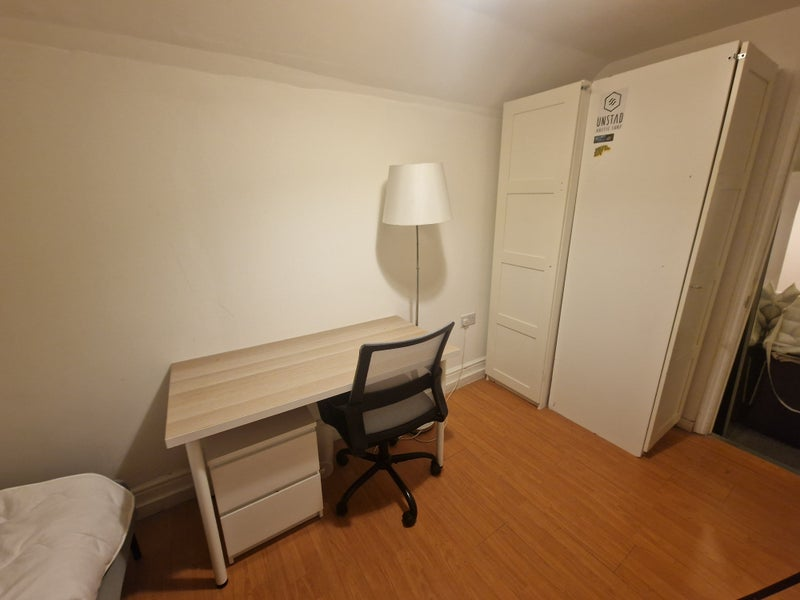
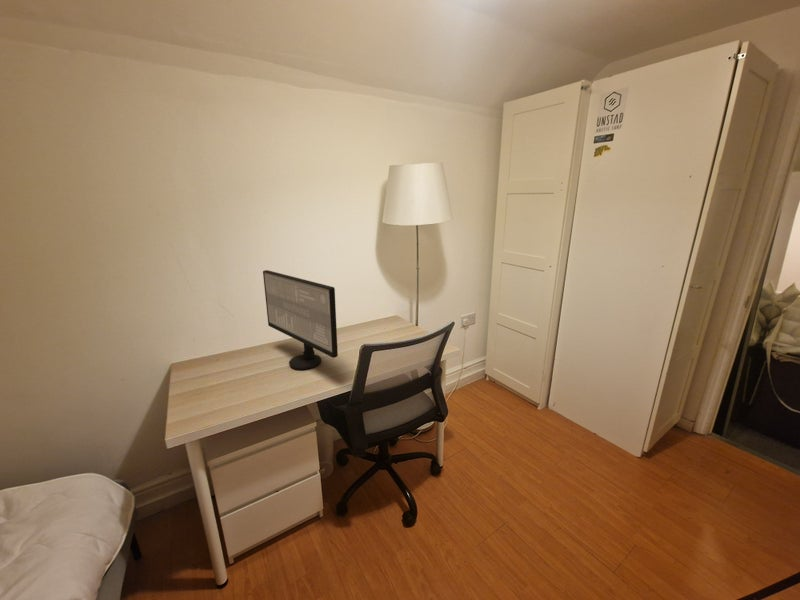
+ computer monitor (302, 321)
